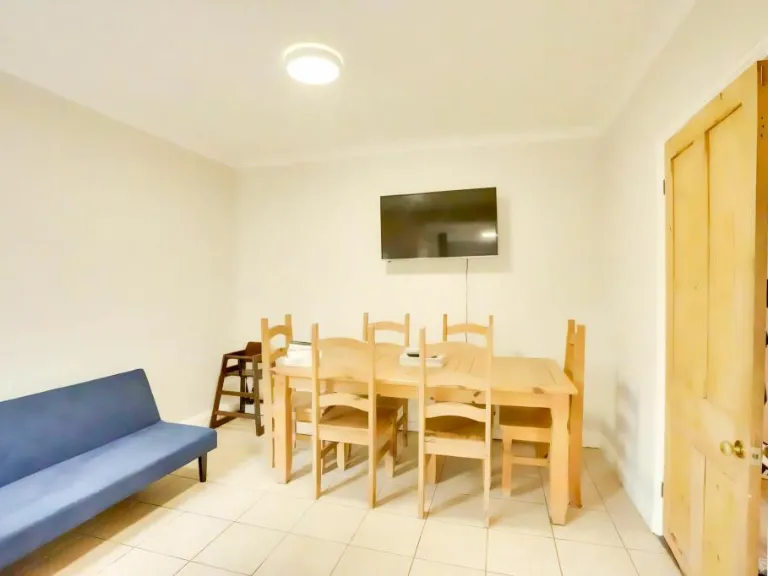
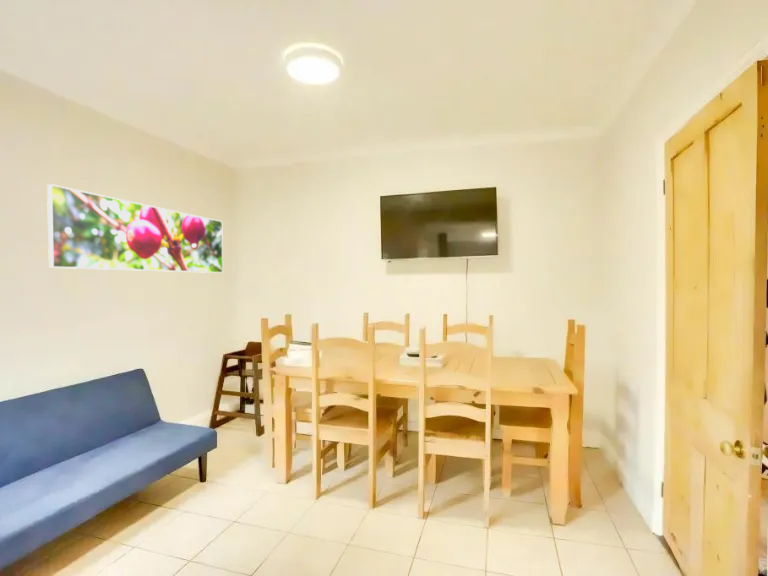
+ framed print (155, 239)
